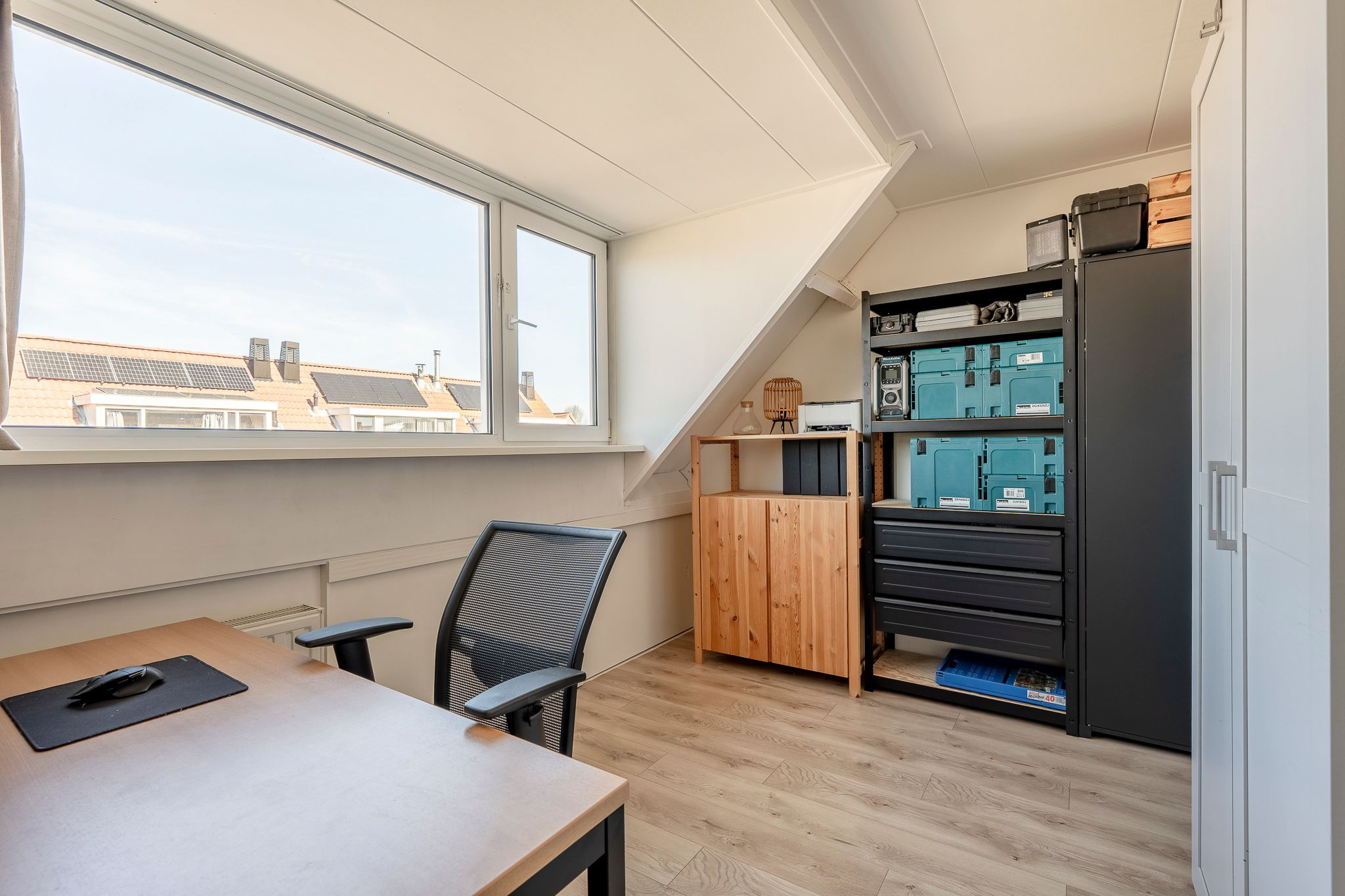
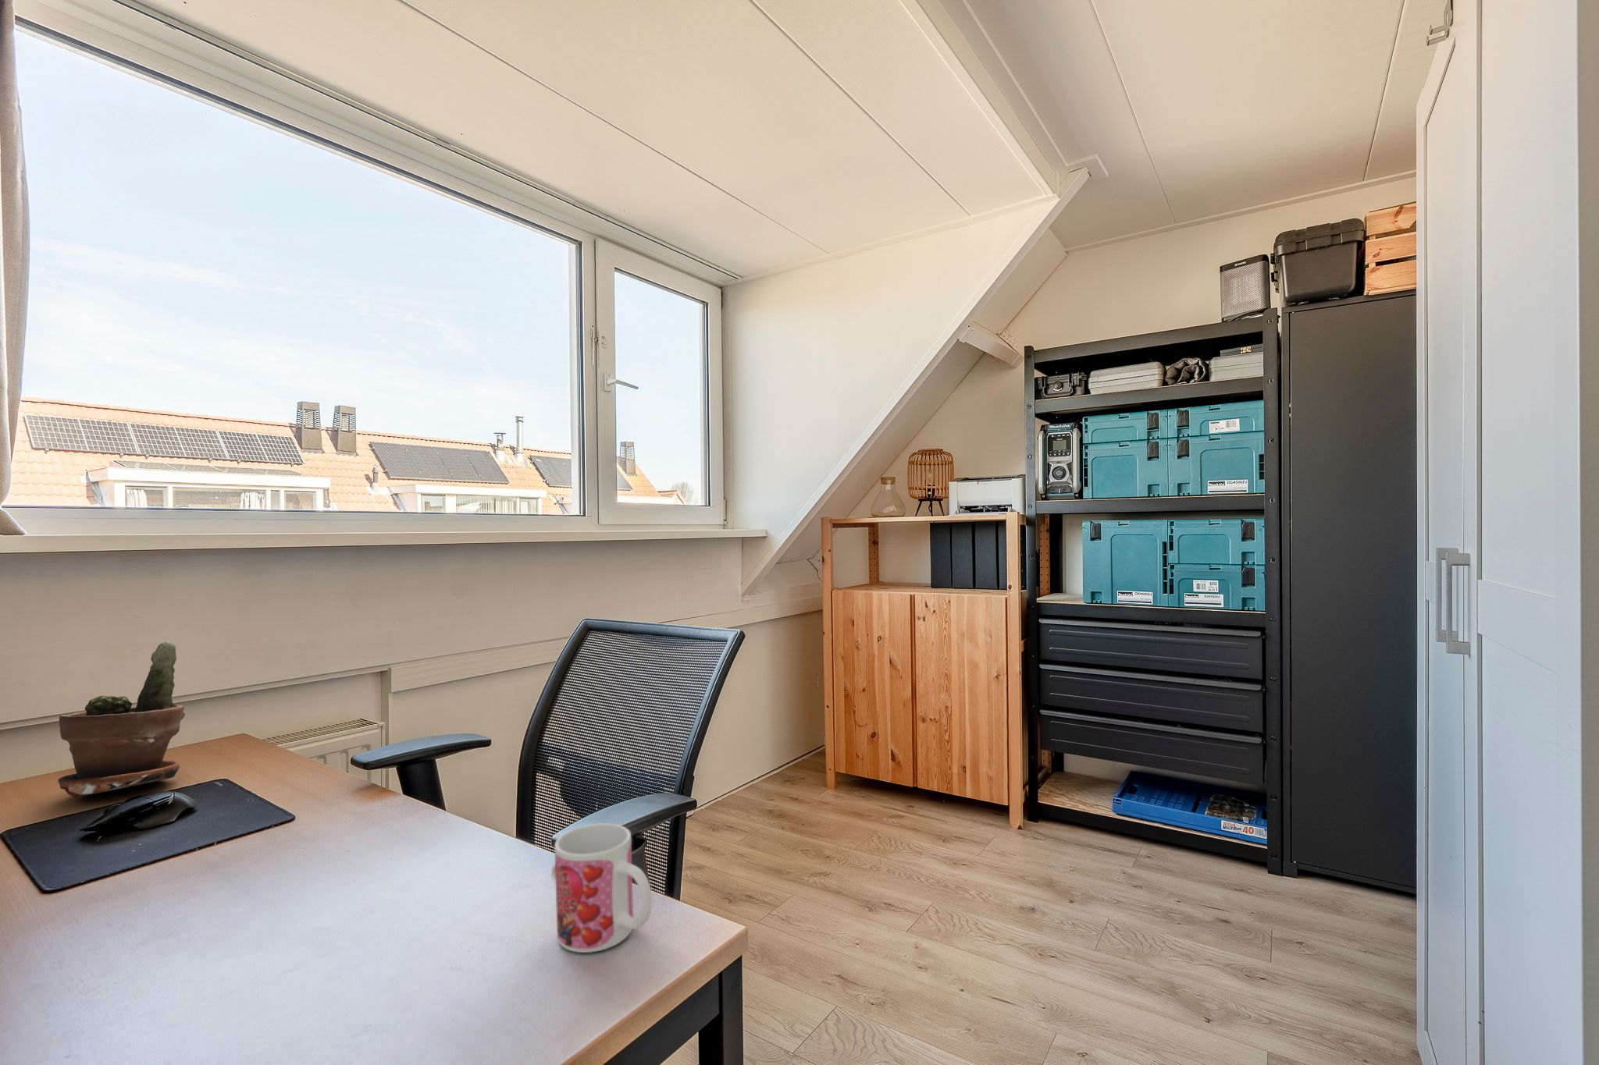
+ mug (604, 890)
+ potted plant (122, 717)
